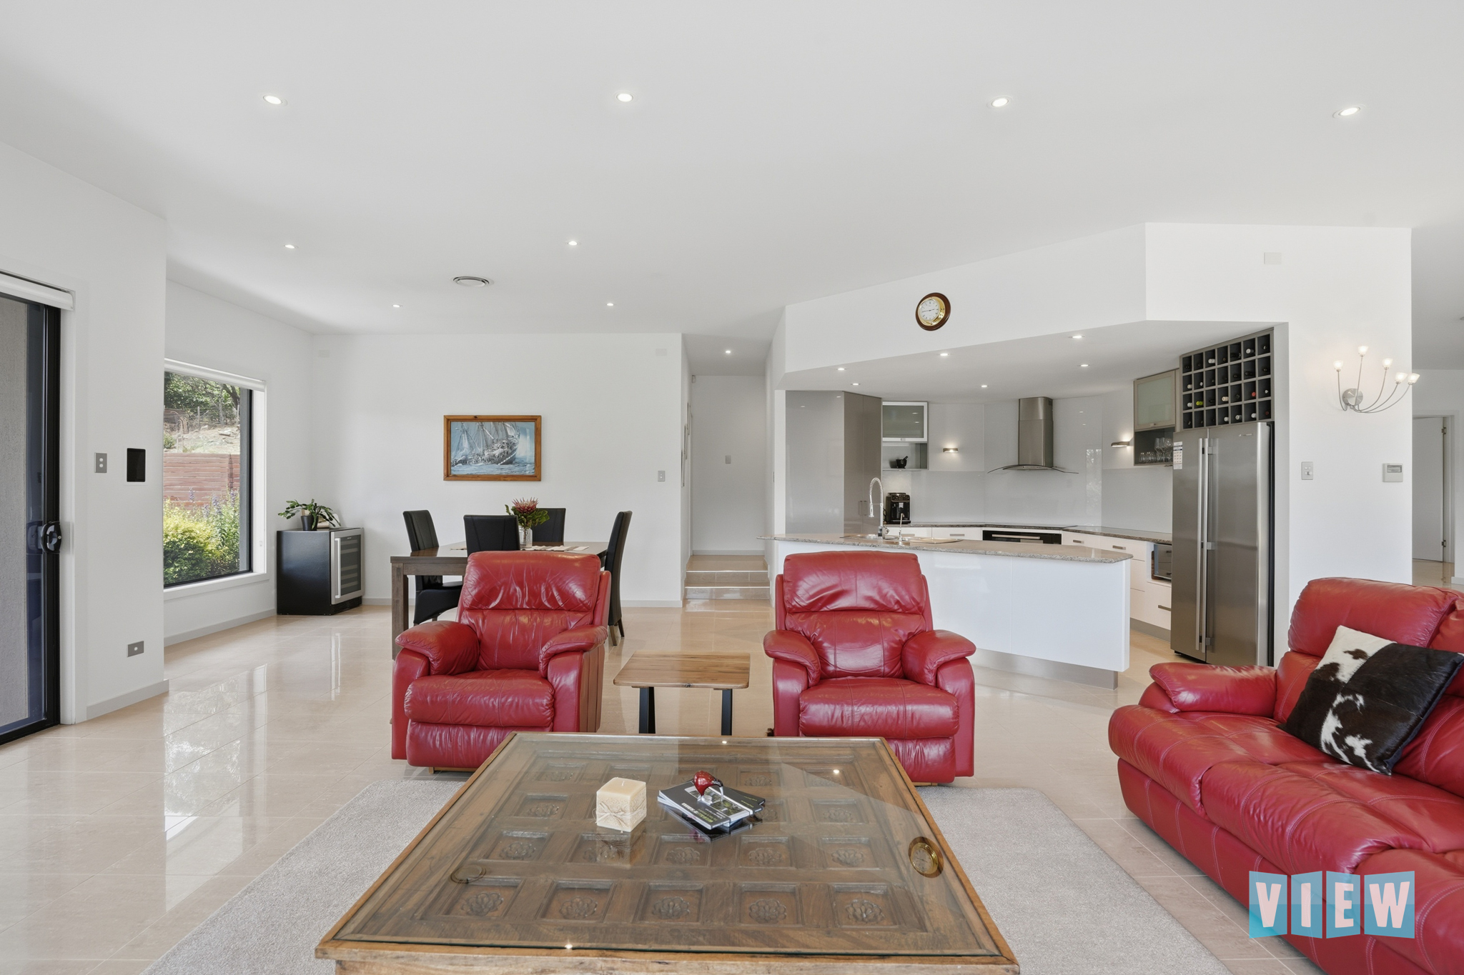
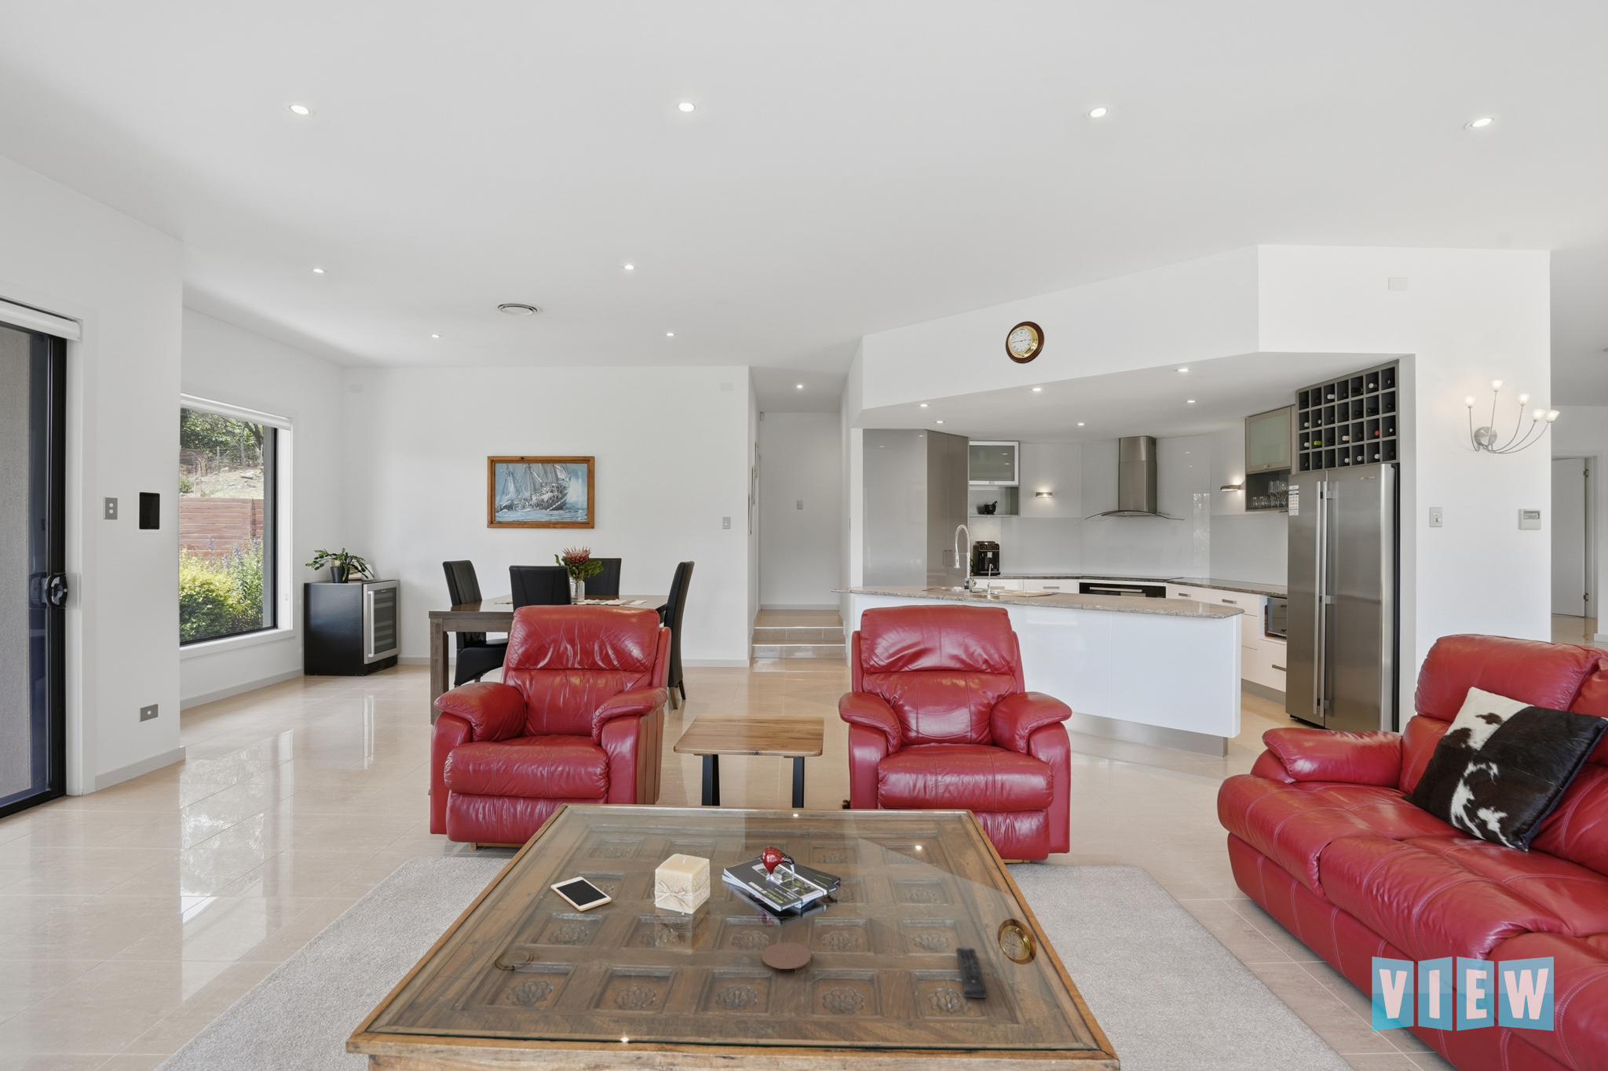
+ coaster (785, 957)
+ remote control (968, 968)
+ cell phone (580, 893)
